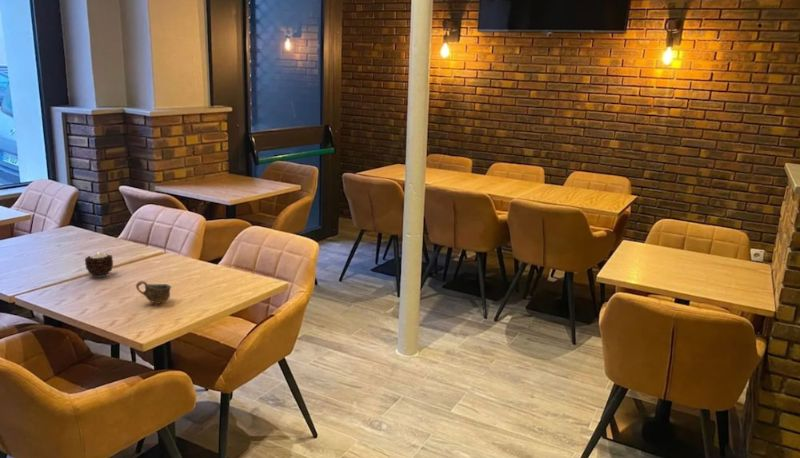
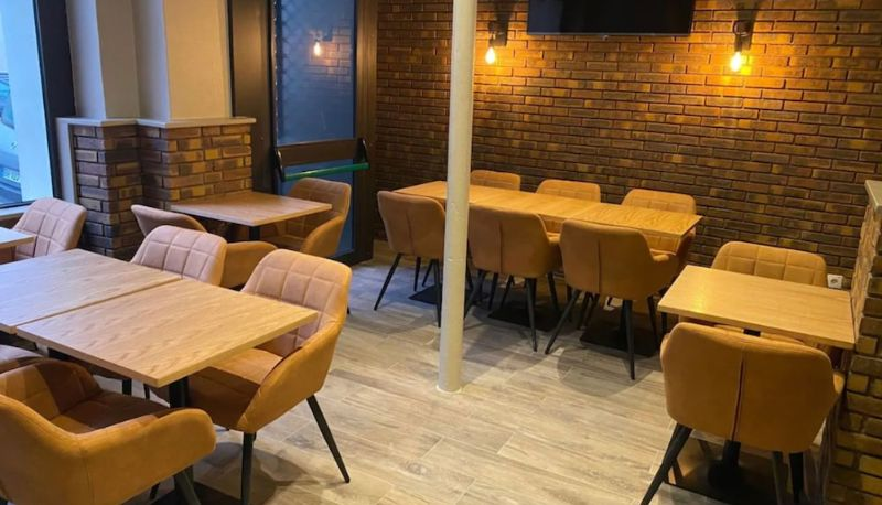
- cup (155, 290)
- candle (99, 263)
